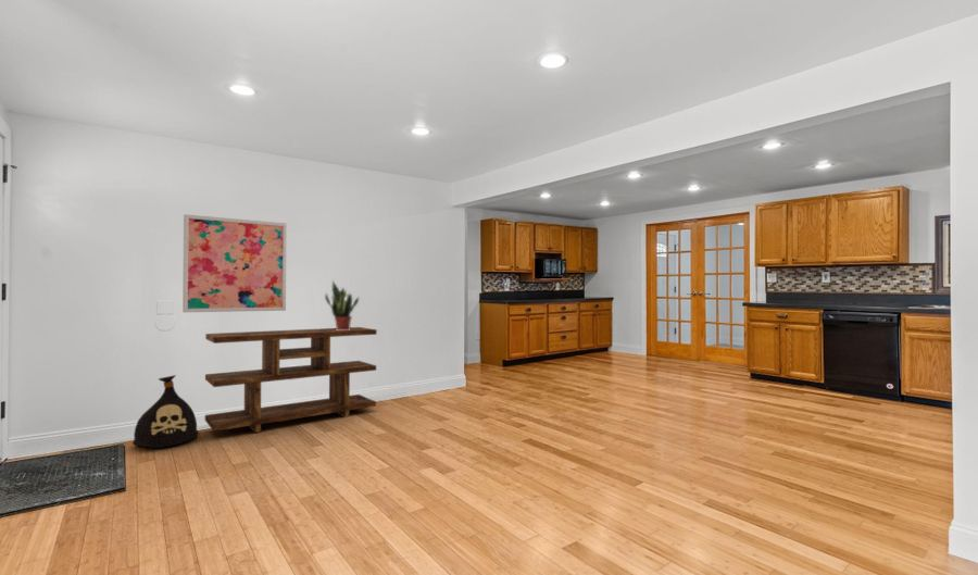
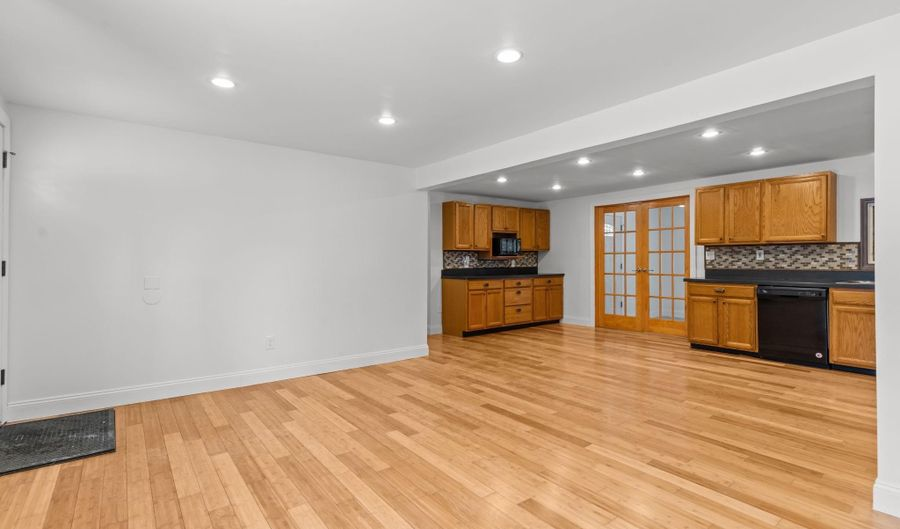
- bag (167, 409)
- wall art (237, 265)
- potted plant (344, 304)
- shelving unit (296, 375)
